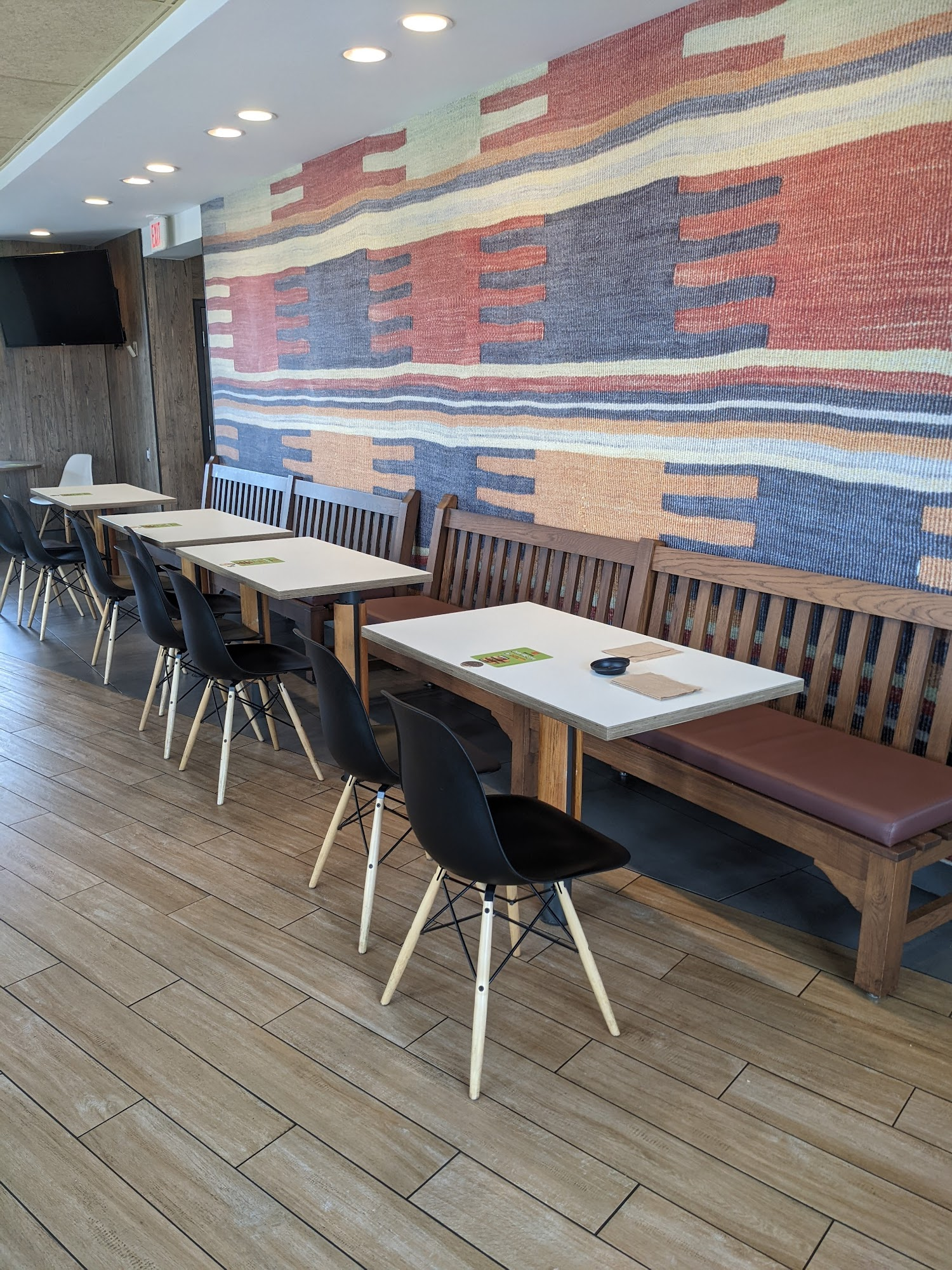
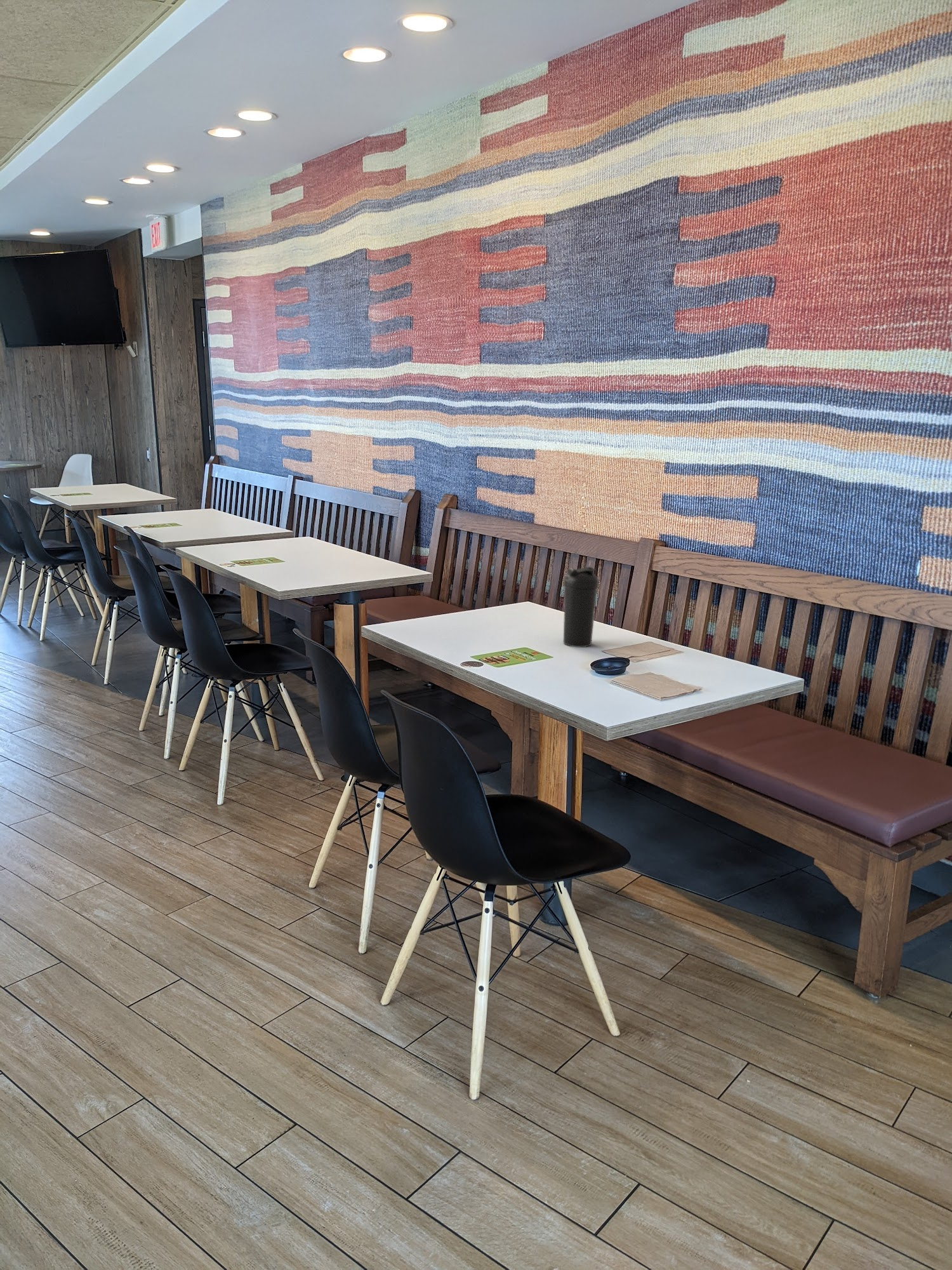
+ water bottle (579, 606)
